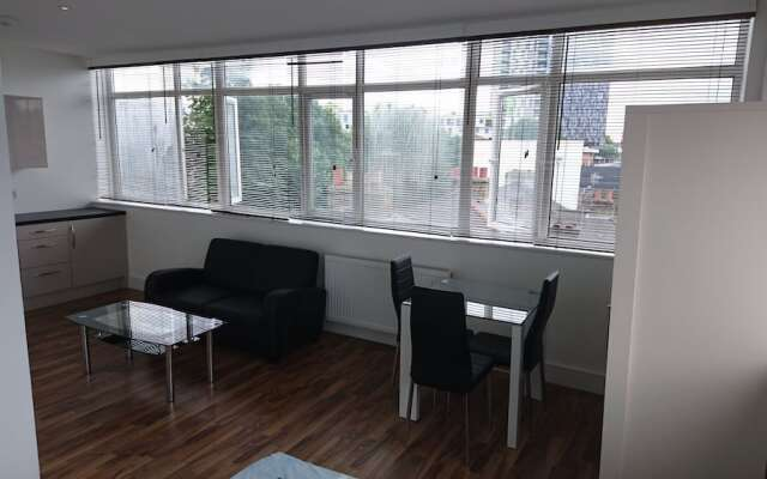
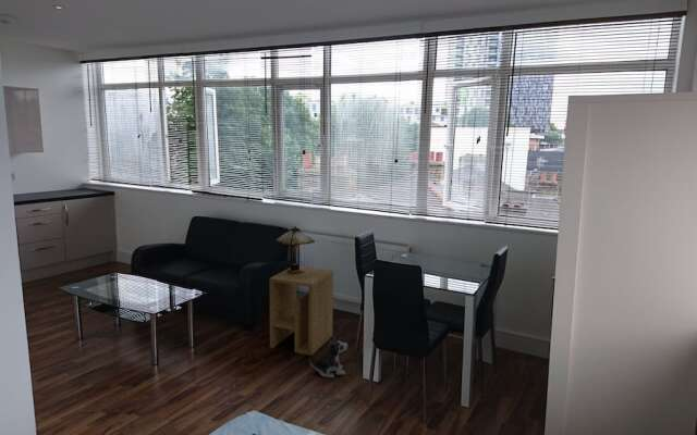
+ plush toy (328, 353)
+ side table (302, 308)
+ table lamp (295, 249)
